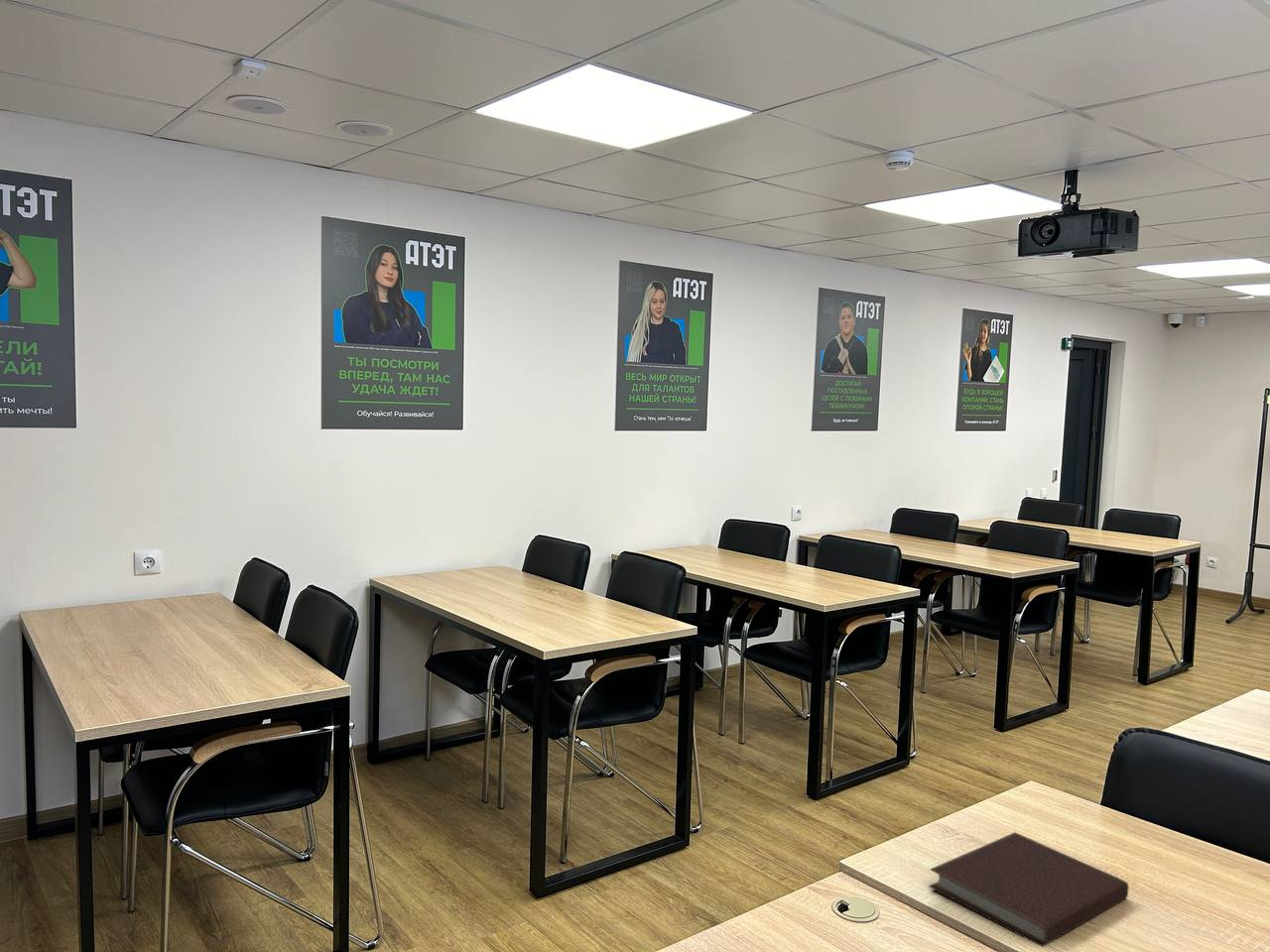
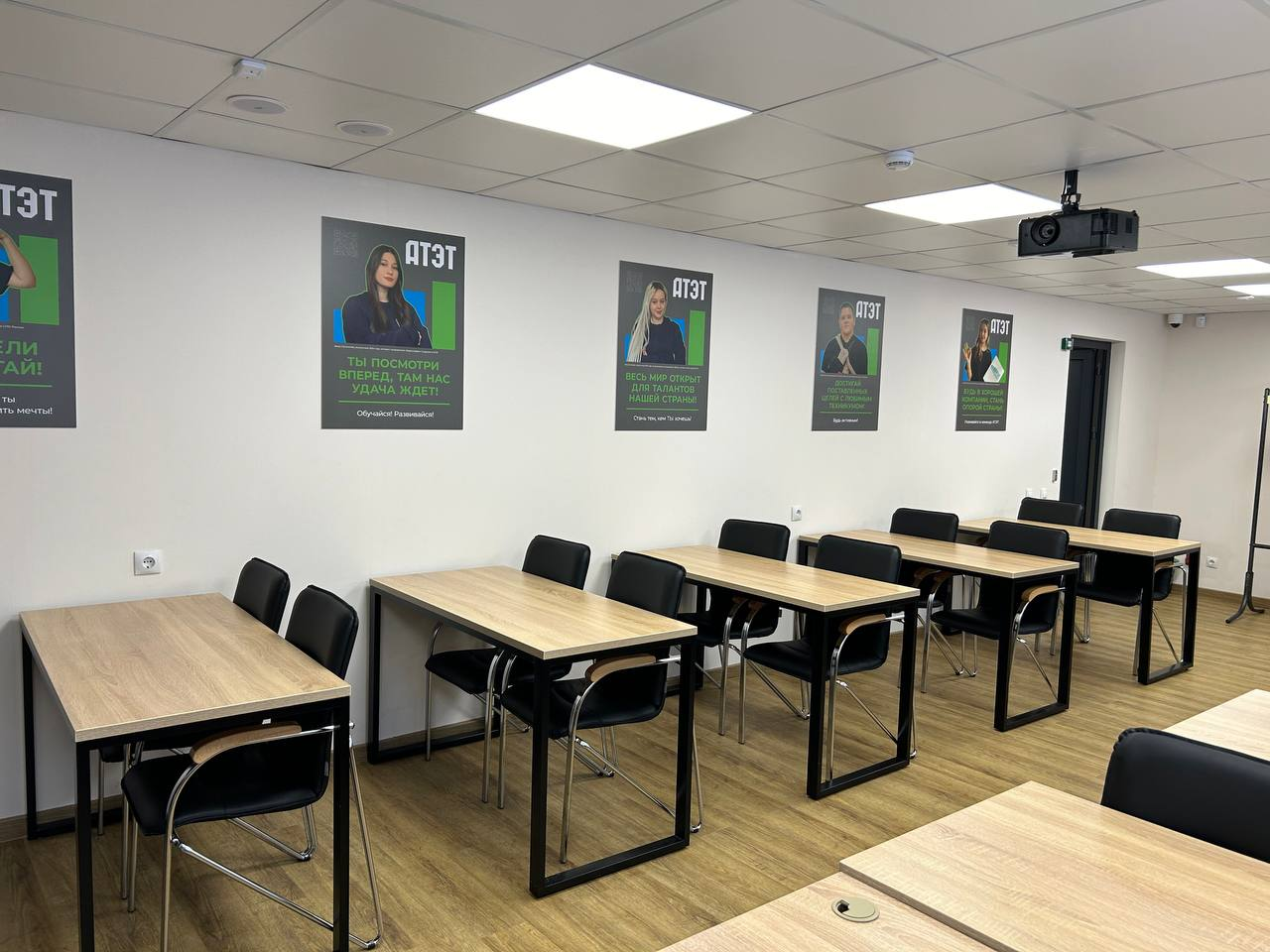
- notebook (1028, 884)
